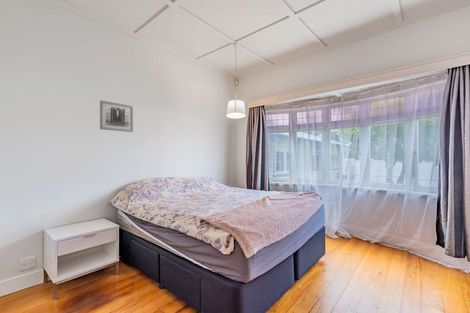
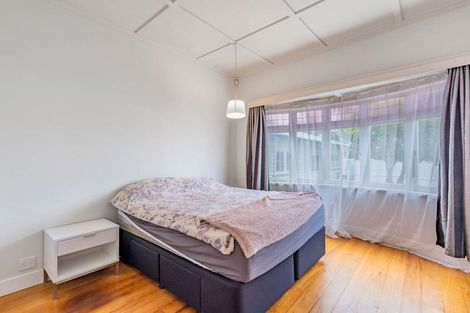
- wall art (117, 117)
